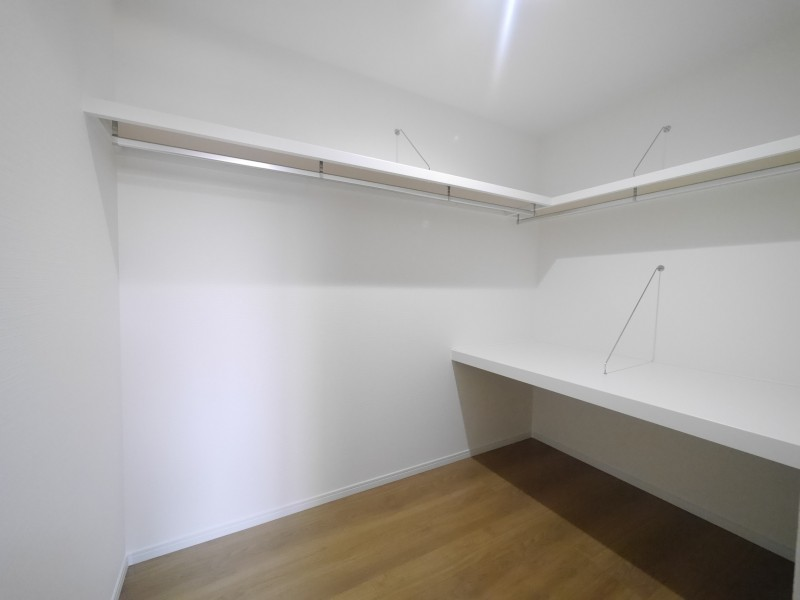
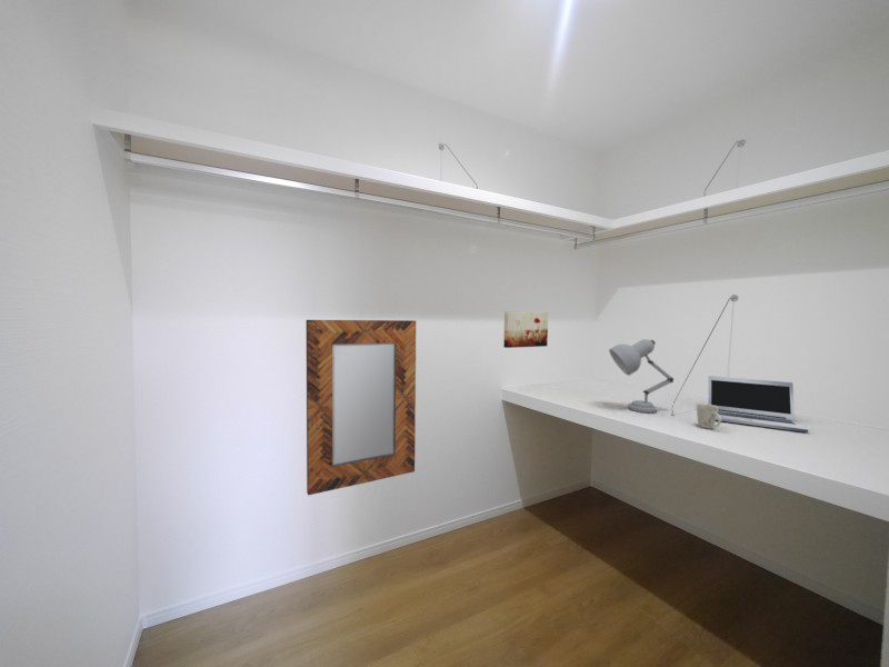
+ desk lamp (635, 371)
+ wall art (526, 329)
+ home mirror (364, 401)
+ mug (709, 417)
+ laptop (752, 401)
